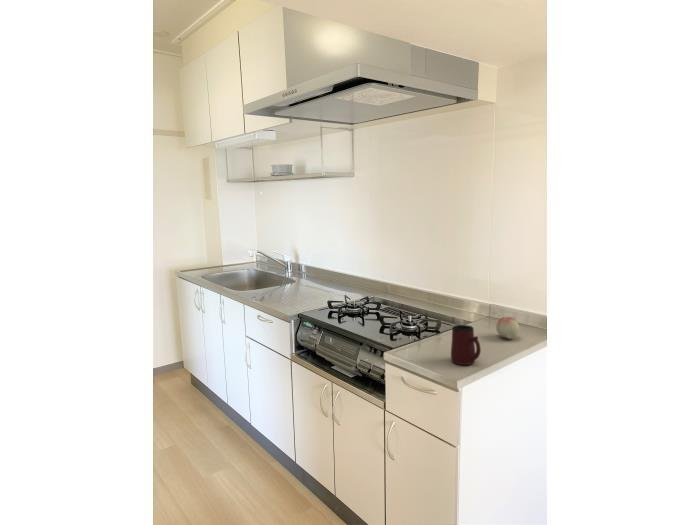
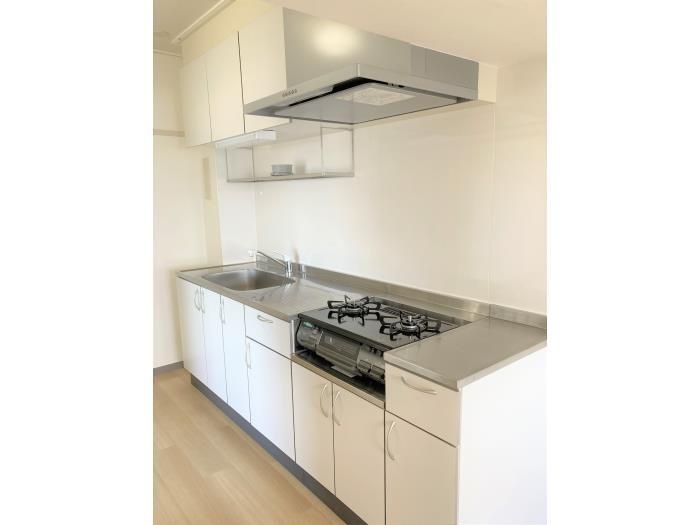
- fruit (508, 327)
- mug (466, 345)
